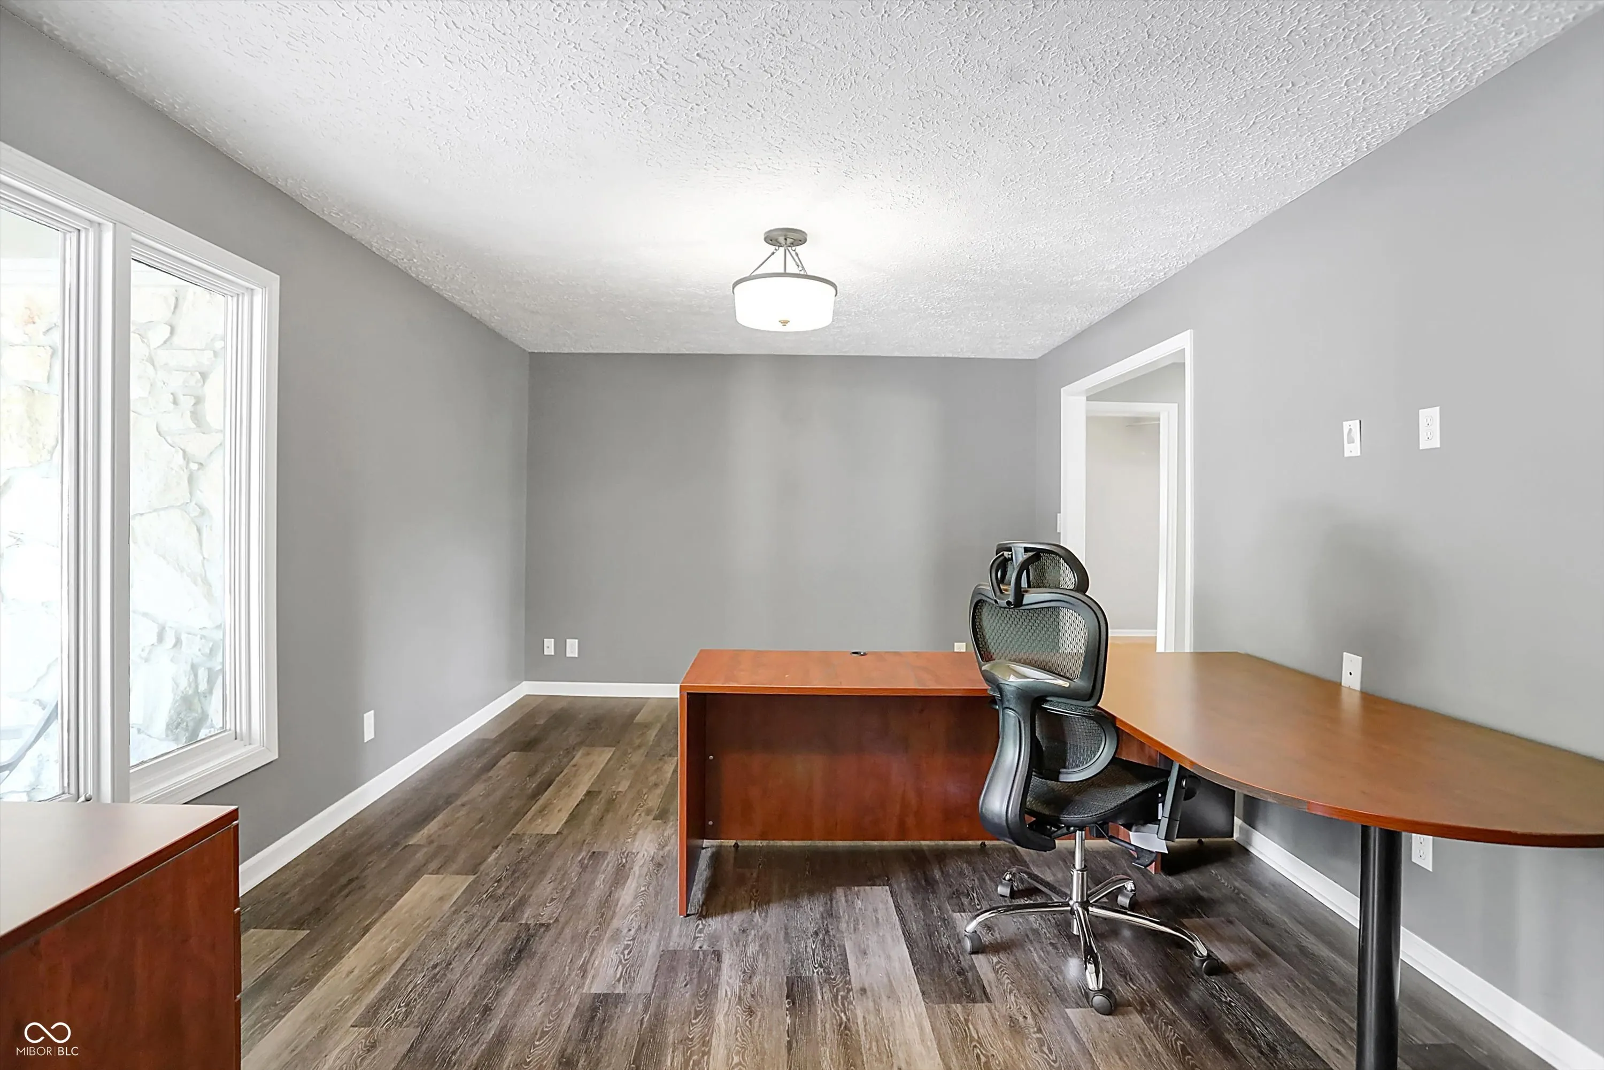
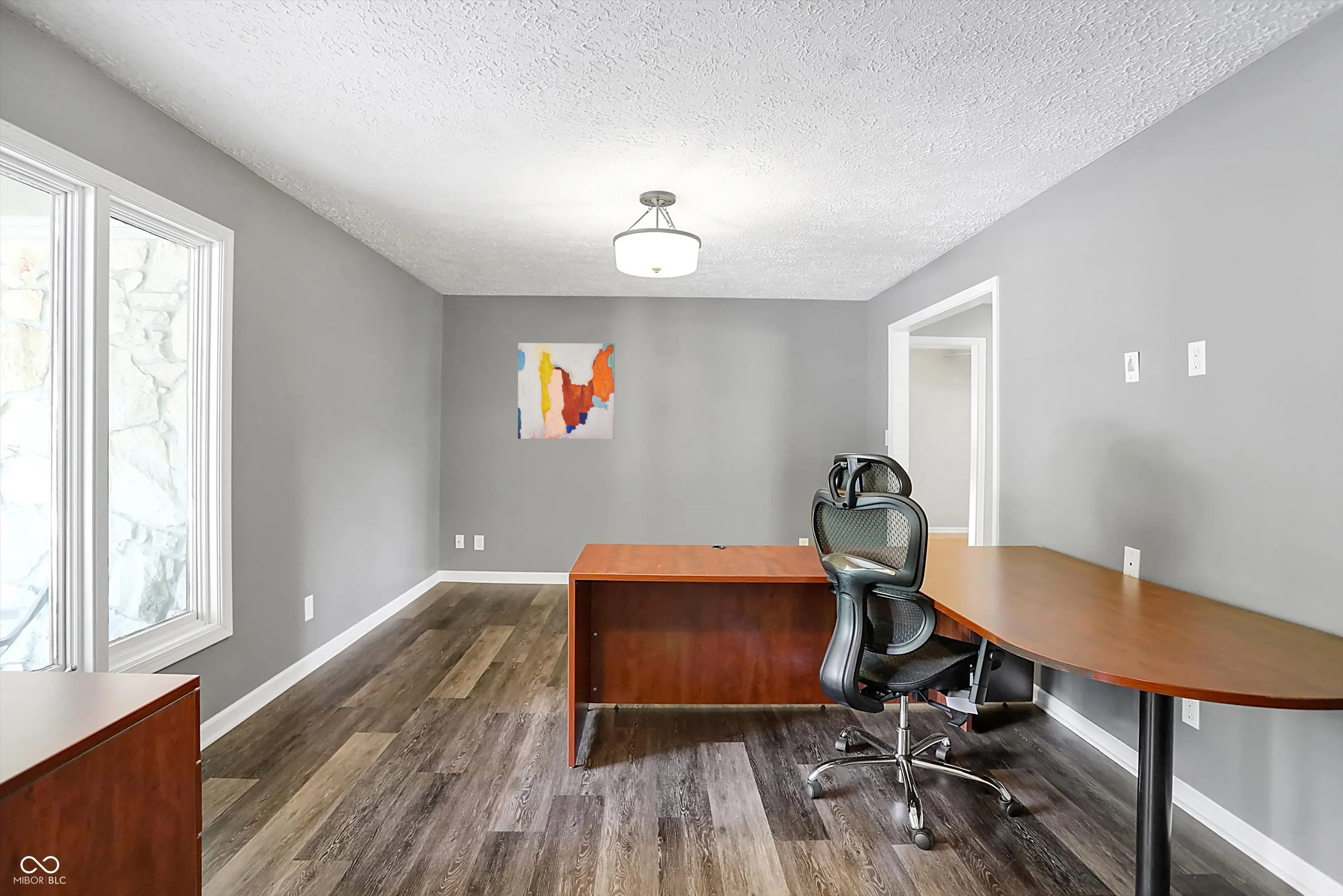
+ wall art (566, 391)
